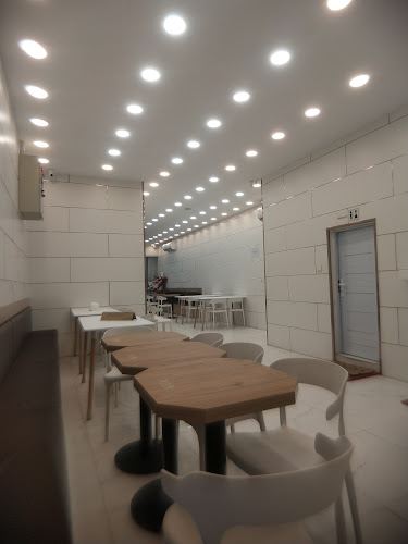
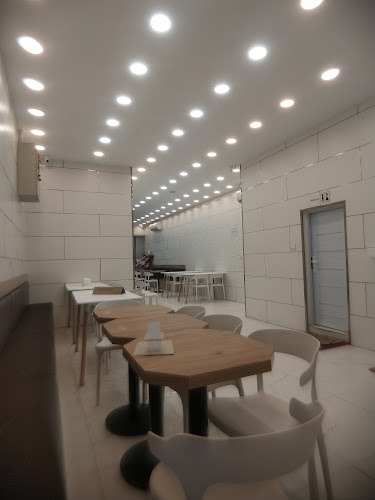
+ napkin holder (154, 335)
